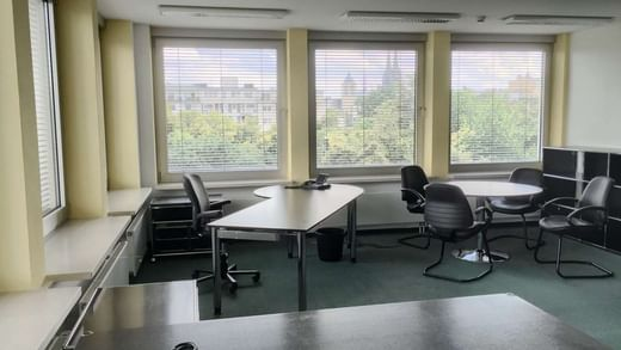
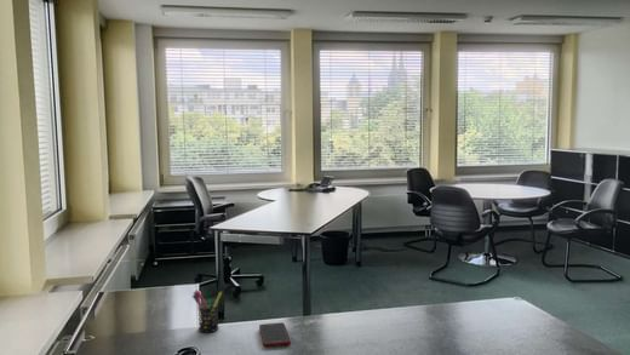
+ pen holder (206, 309)
+ cell phone (274, 333)
